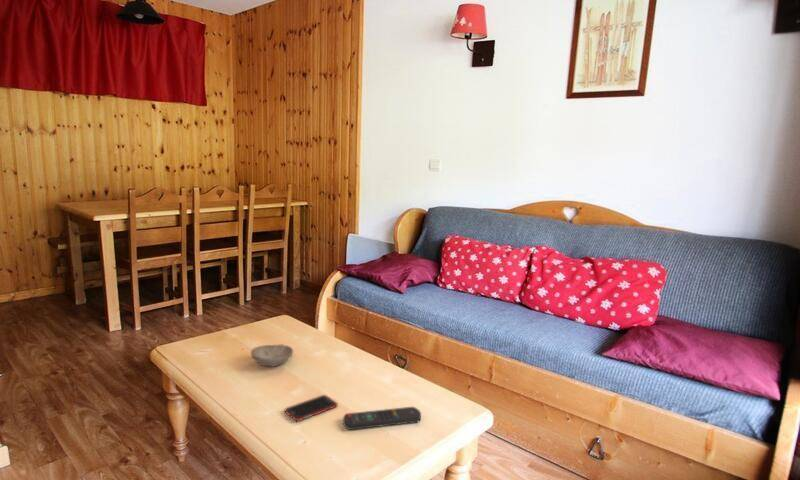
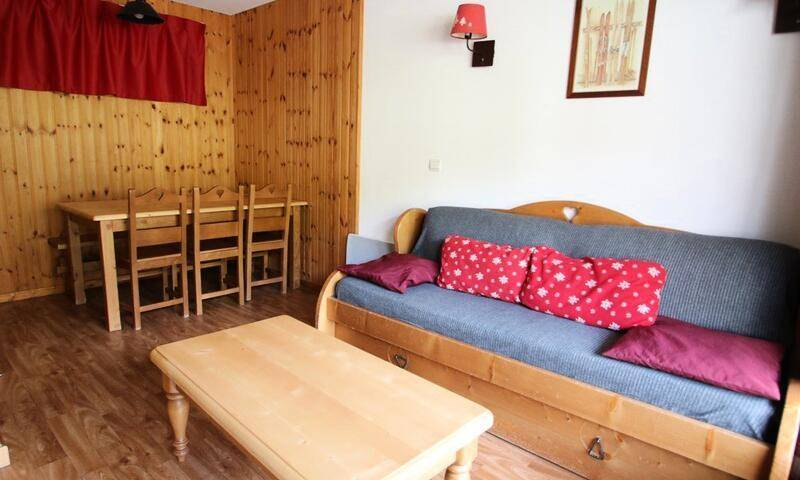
- bowl (272, 356)
- remote control (382, 417)
- cell phone (311, 407)
